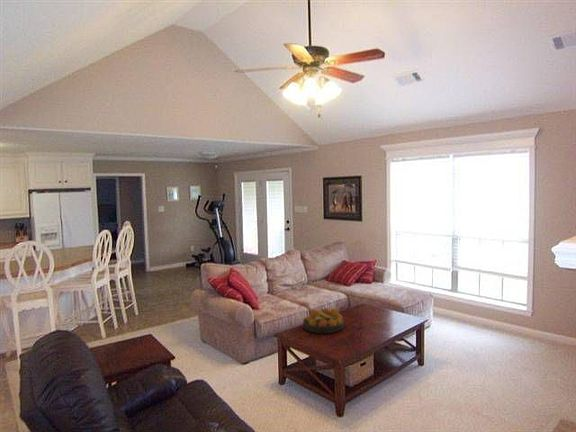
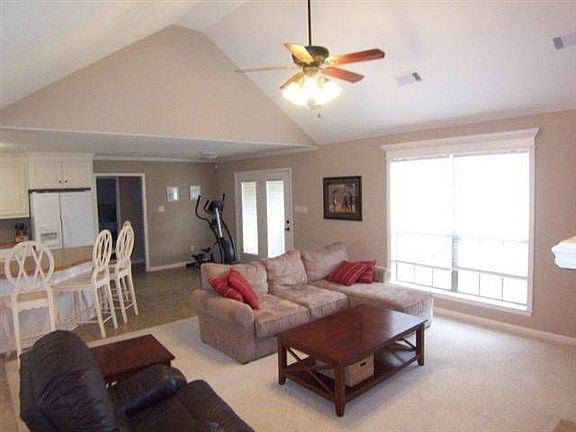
- fruit bowl (323, 317)
